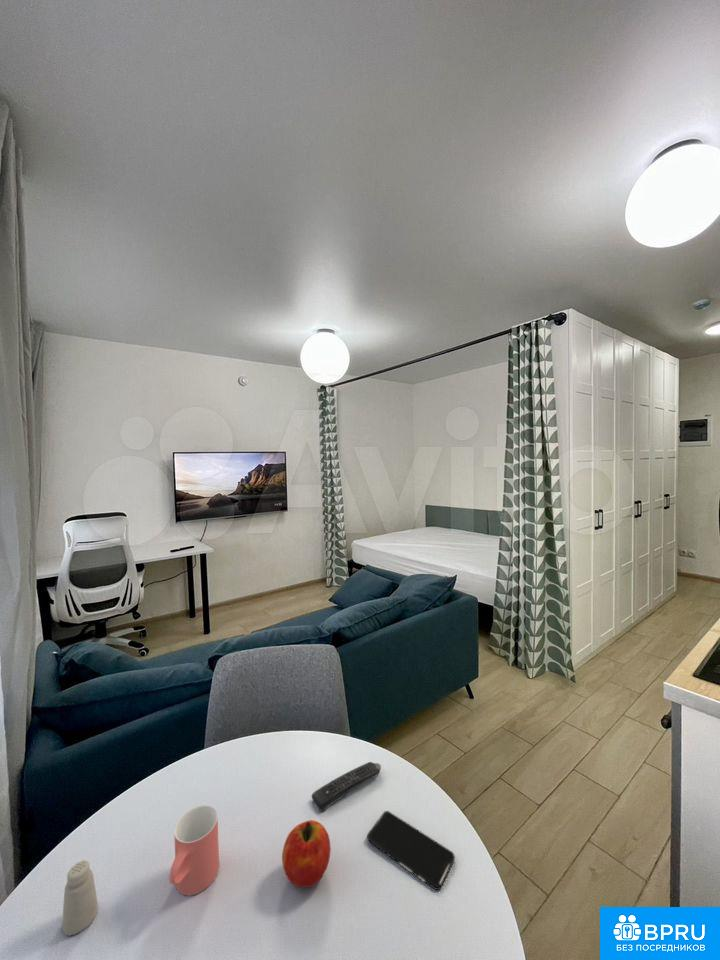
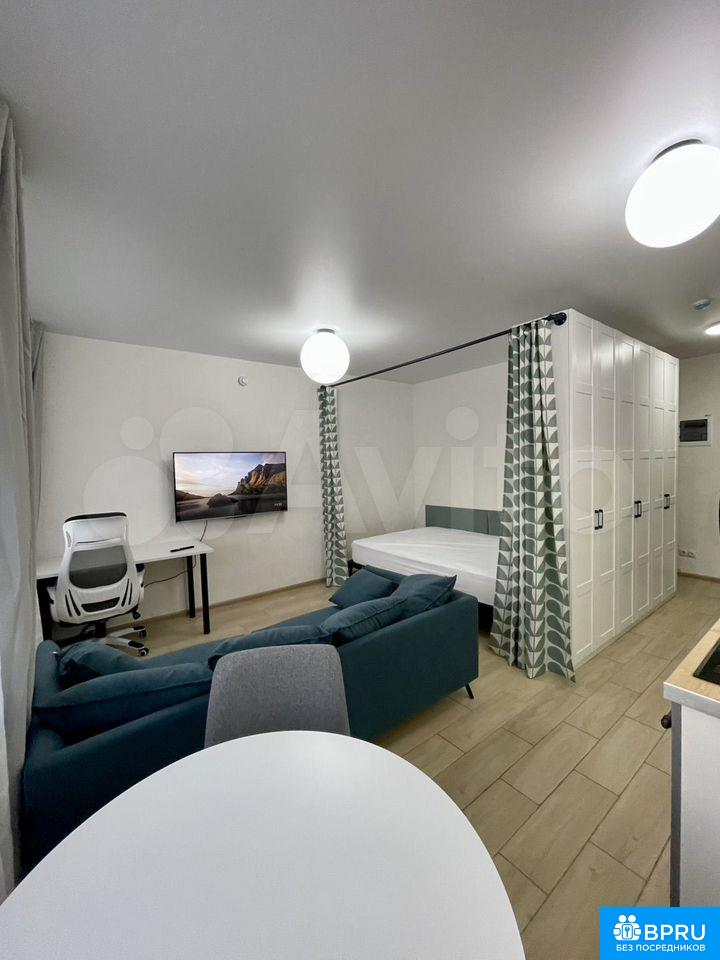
- remote control (349, 782)
- fruit (306, 850)
- saltshaker (79, 893)
- smartphone (409, 846)
- cup (191, 857)
